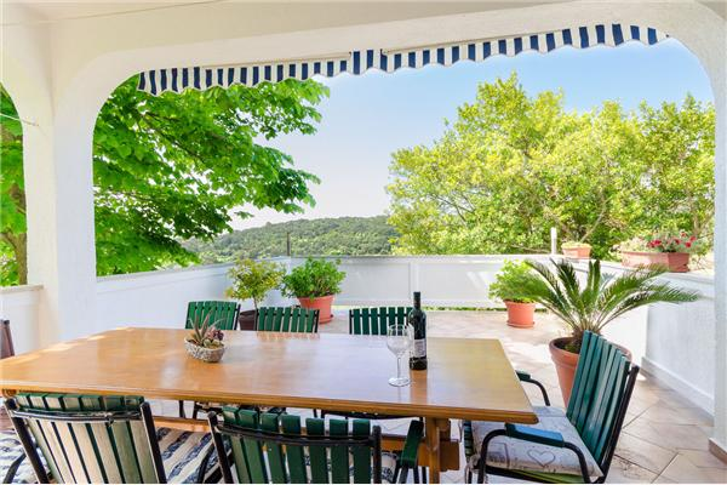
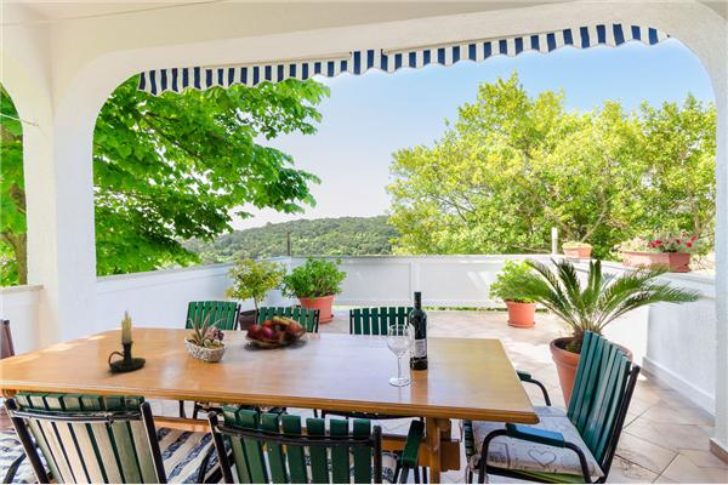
+ fruit basket (277, 331)
+ candle holder (123, 338)
